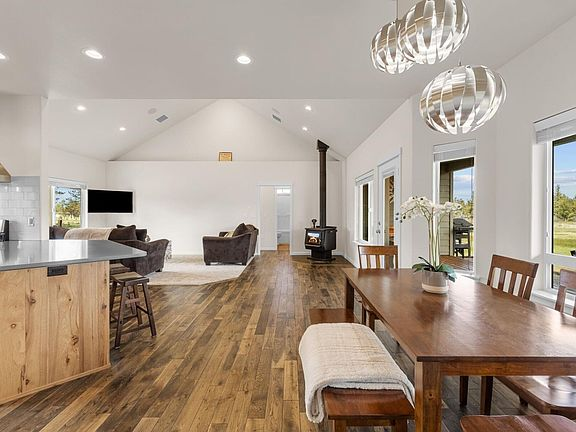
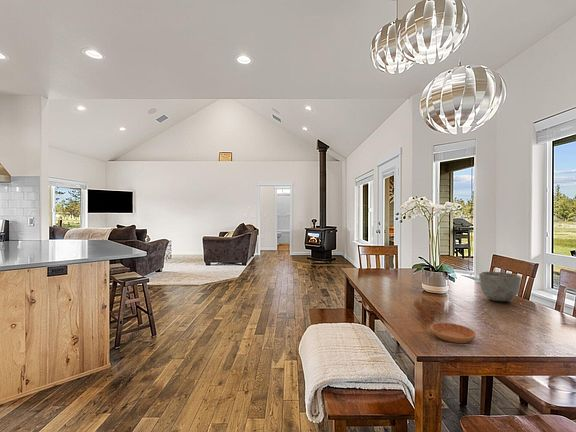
+ bowl (499, 286)
+ saucer (452, 333)
